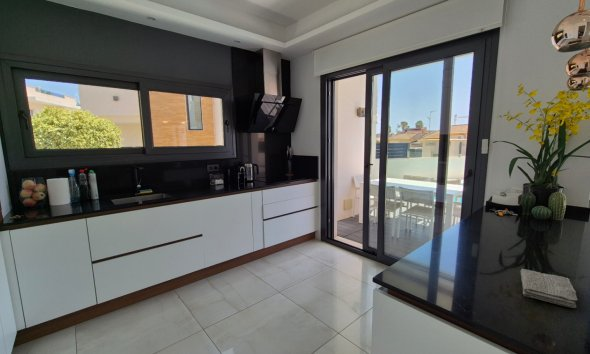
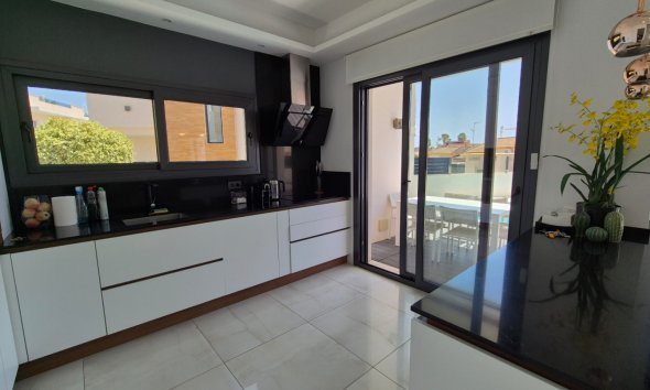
- washcloth (546, 285)
